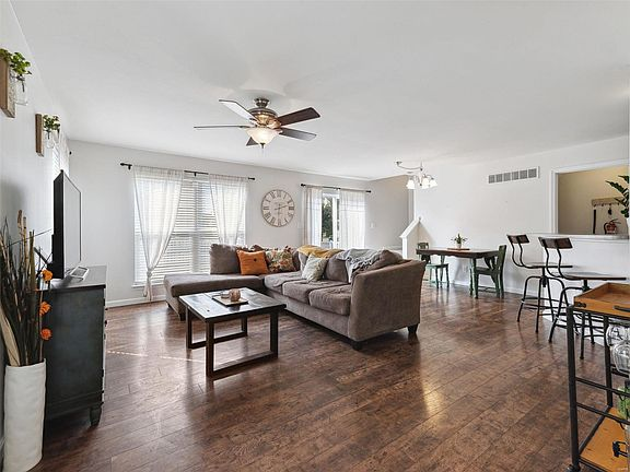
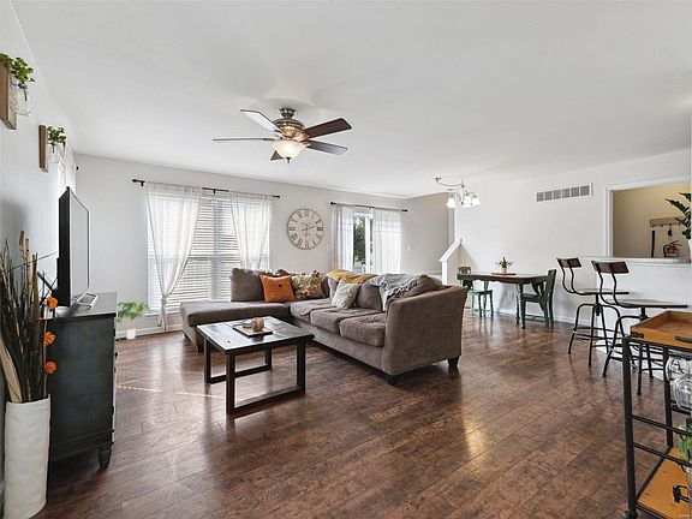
+ potted plant (131, 318)
